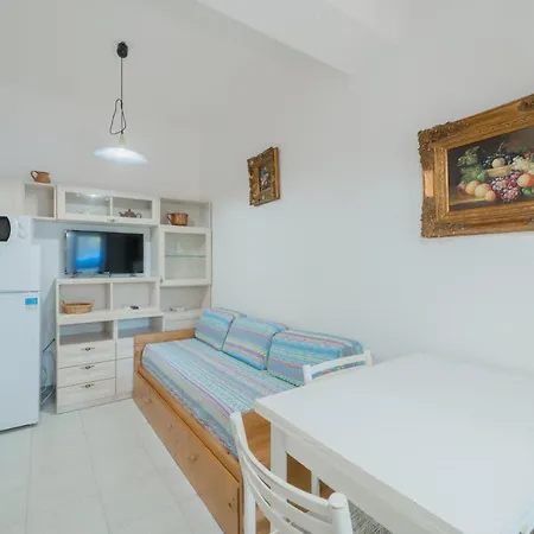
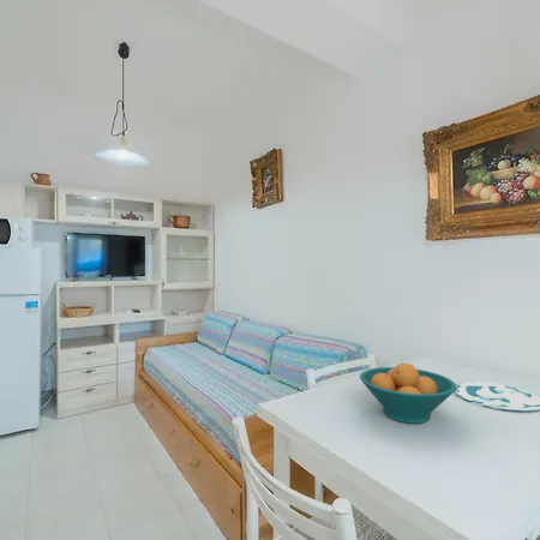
+ fruit bowl (406, 389)
+ plate (497, 391)
